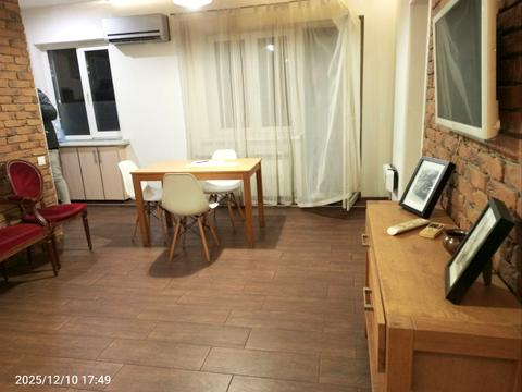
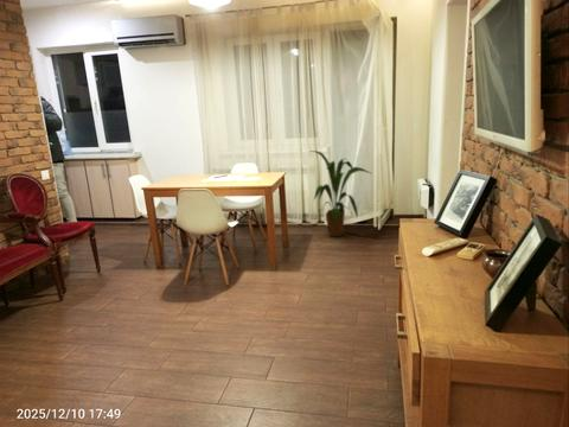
+ house plant (341, 193)
